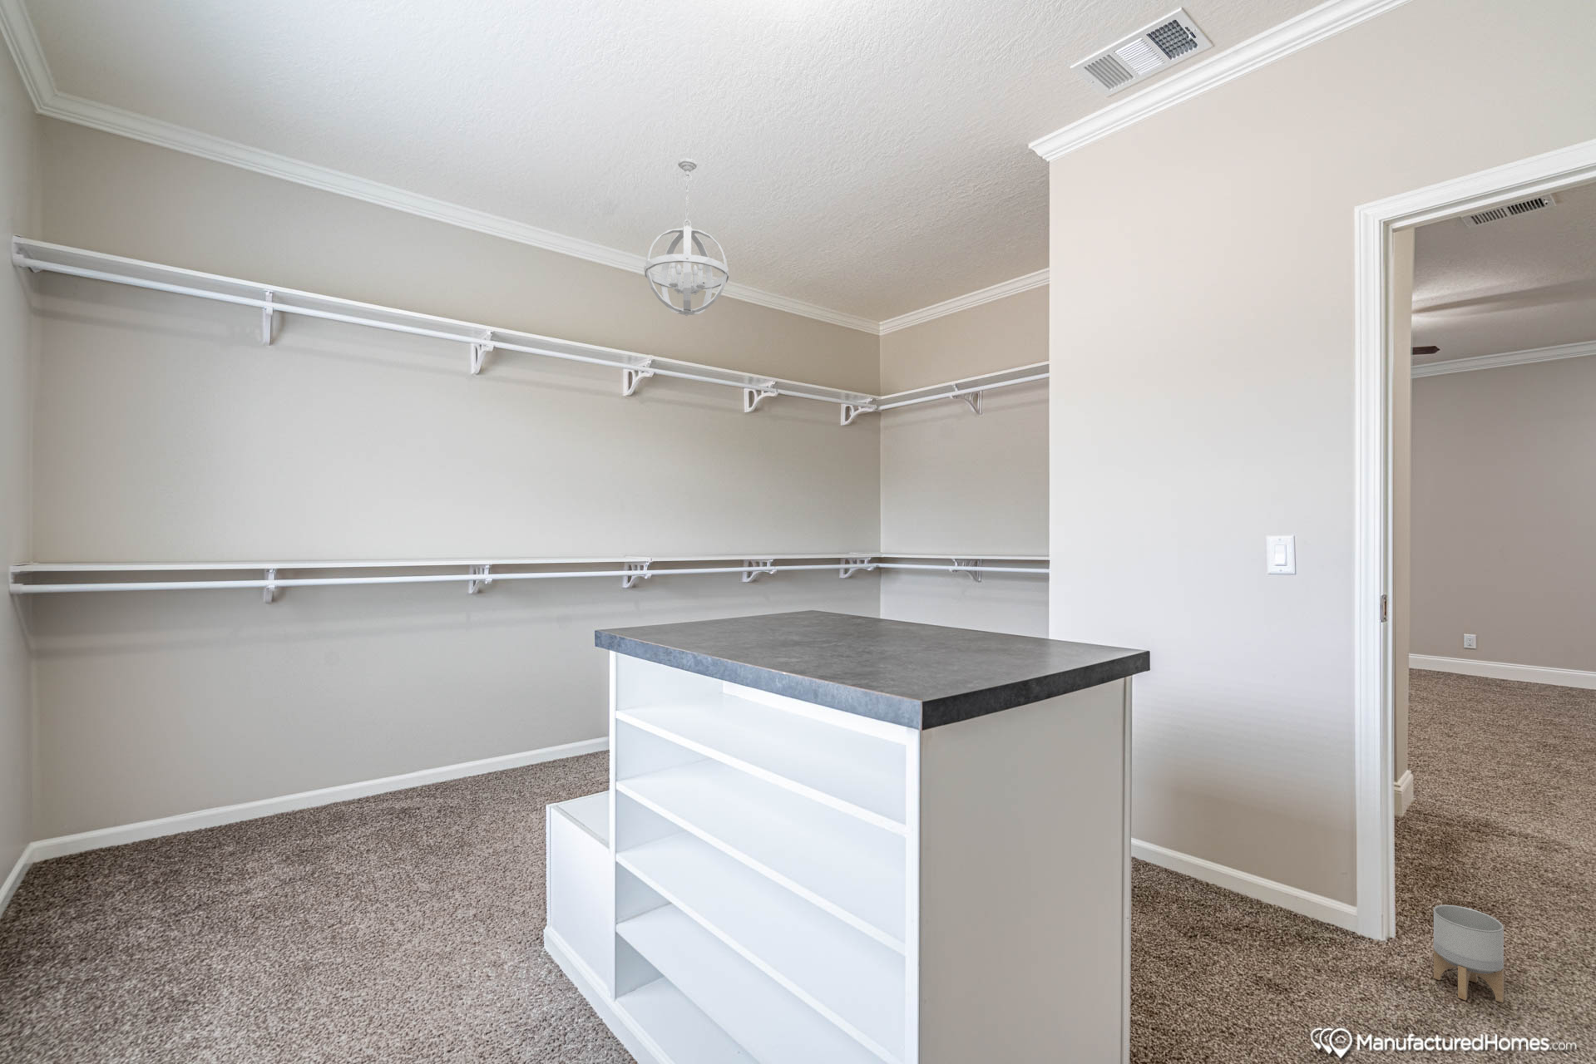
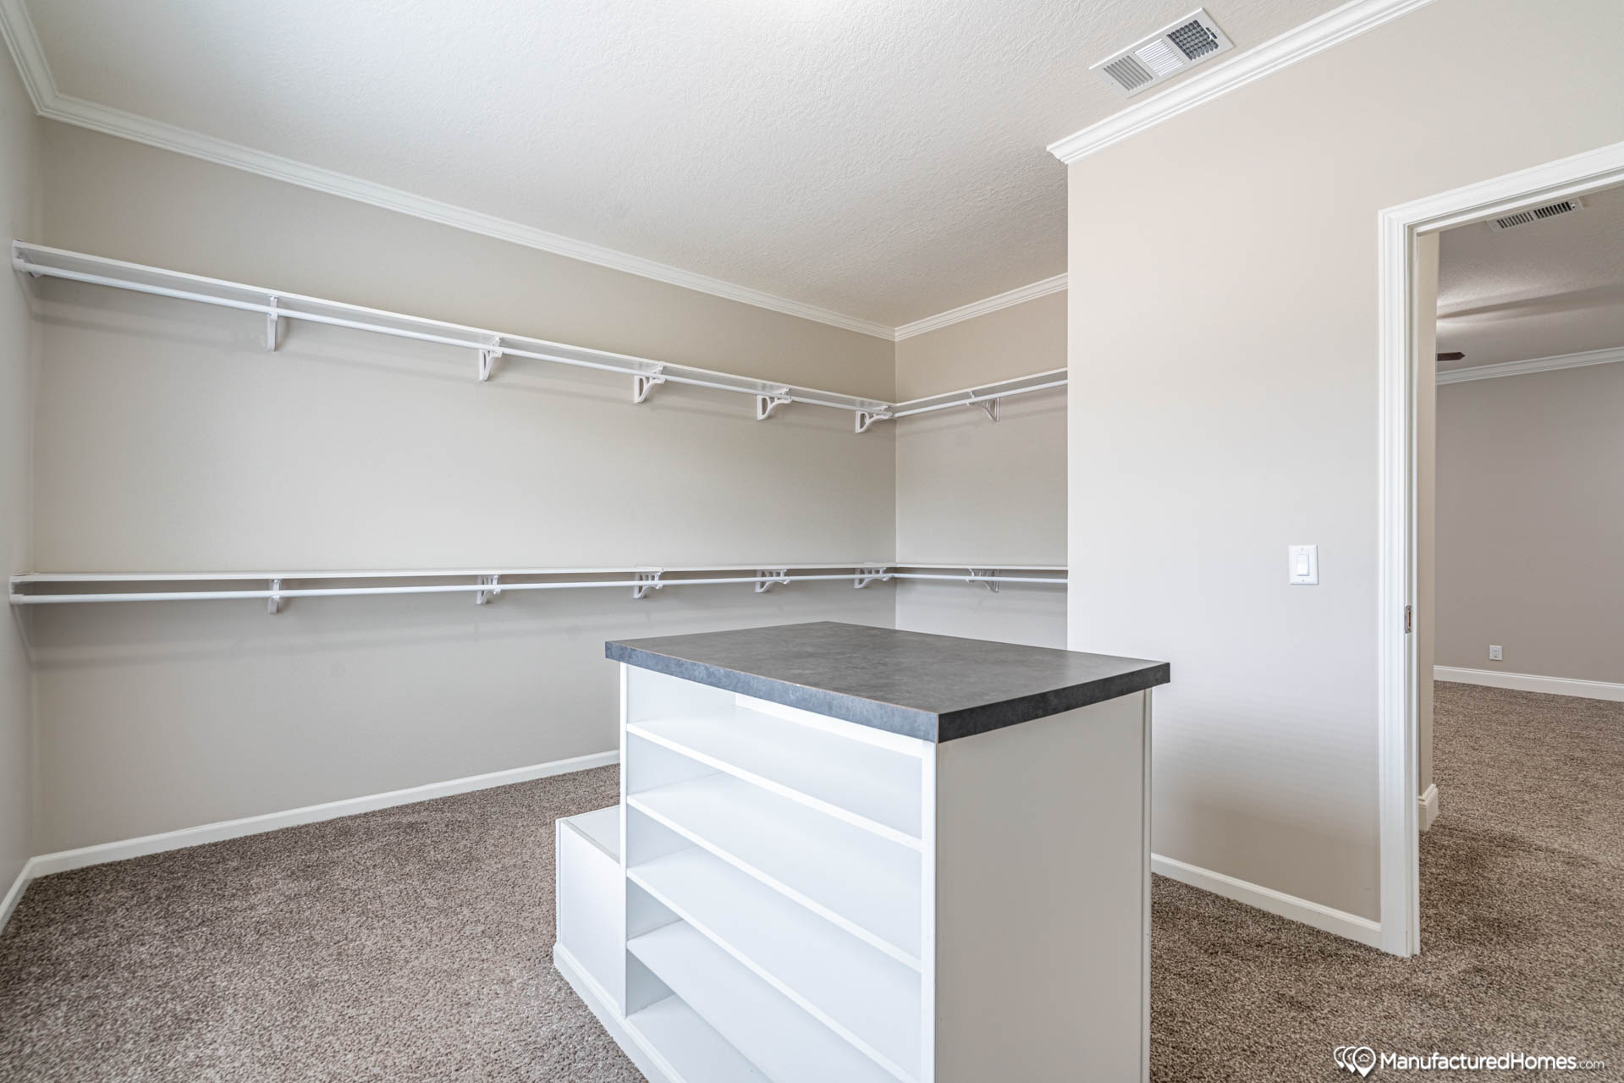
- planter (1467, 952)
- chandelier (688, 239)
